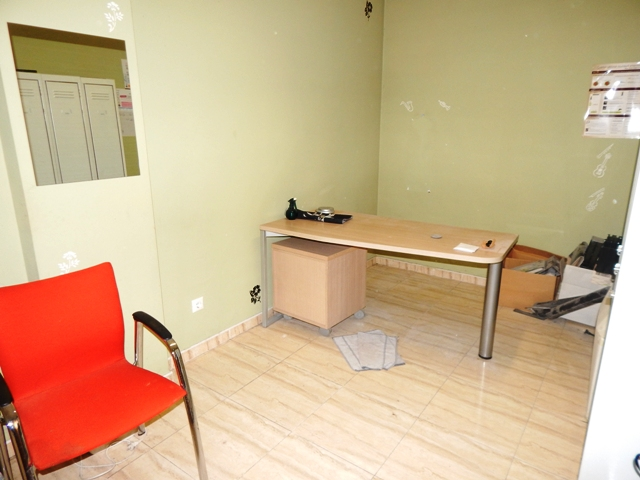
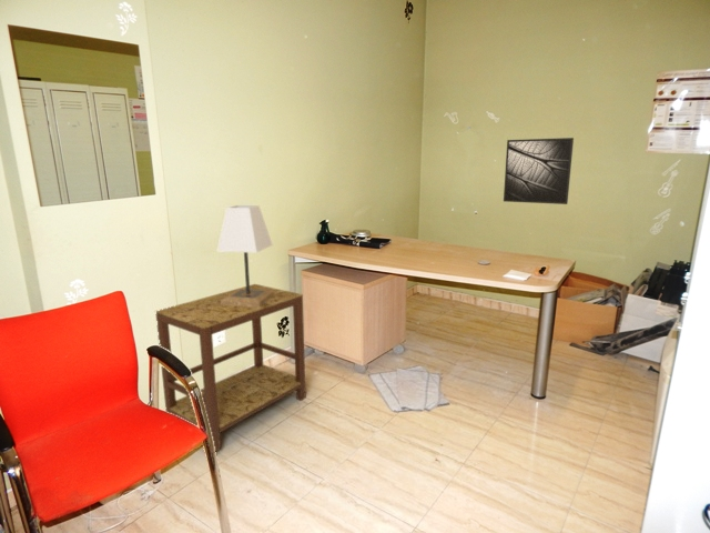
+ lamp (245, 253)
+ side table (235, 355)
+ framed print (536, 171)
